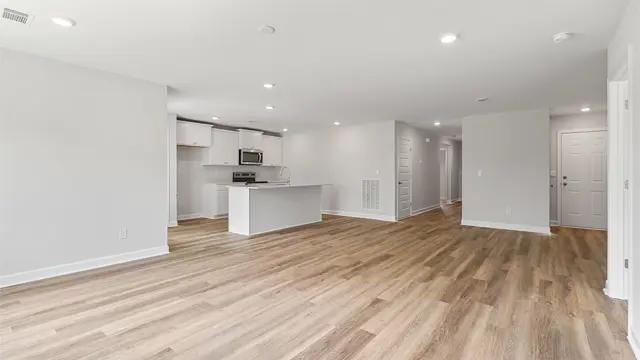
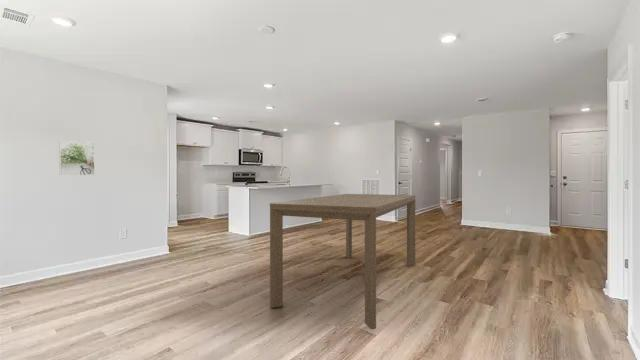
+ dining table (351, 240)
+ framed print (77, 158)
